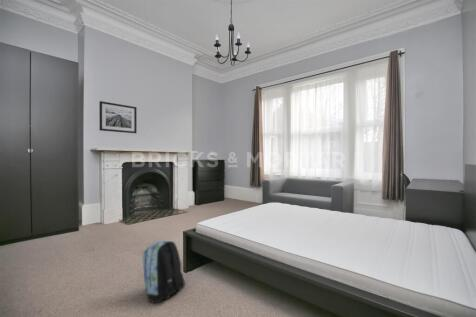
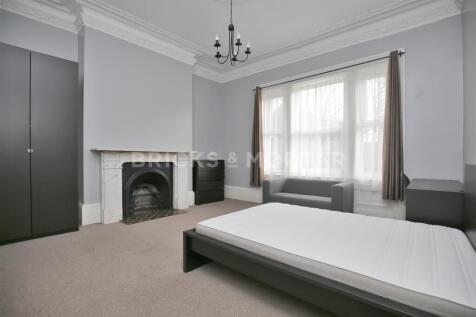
- wall art (119, 118)
- backpack (162, 265)
